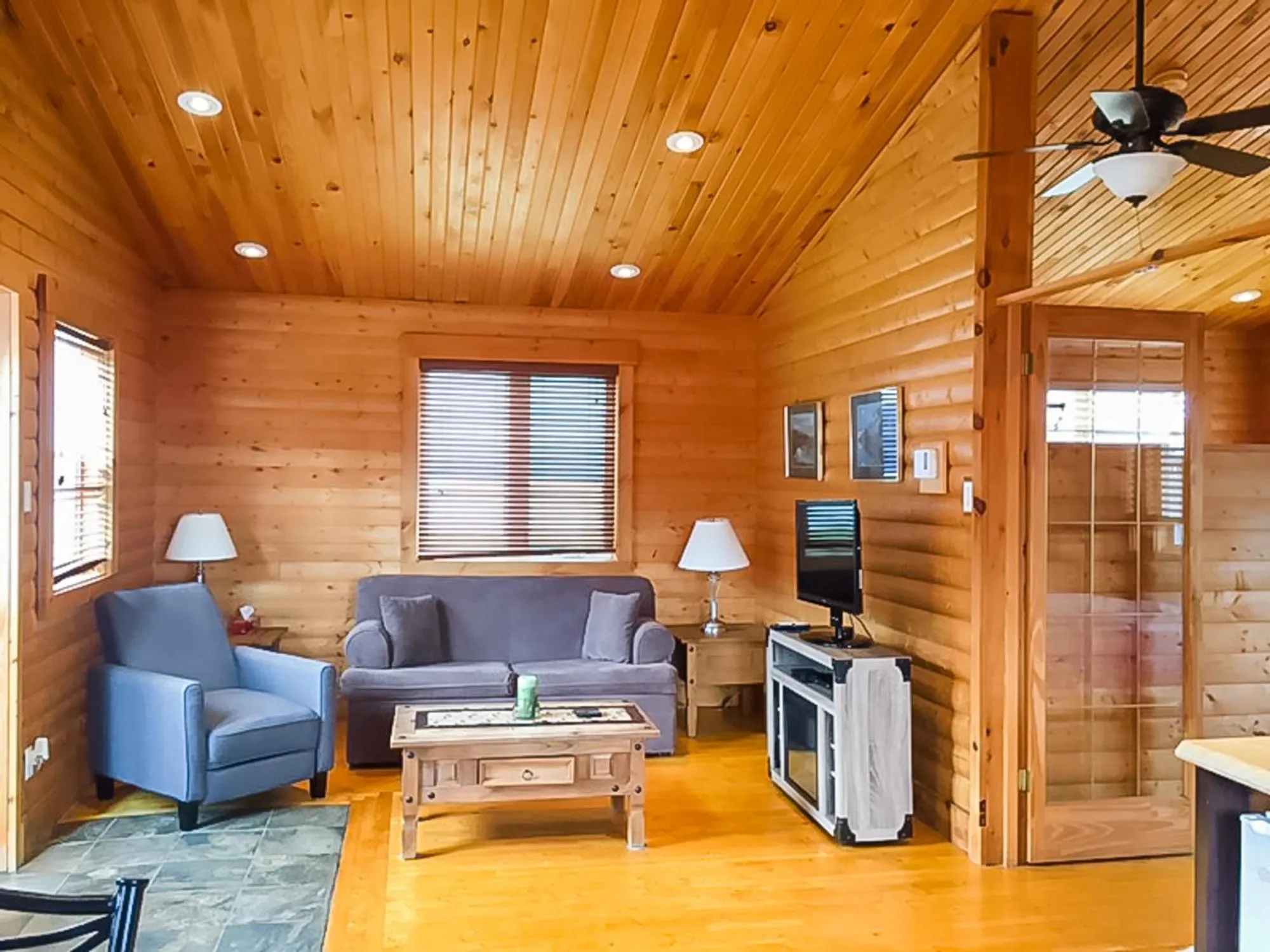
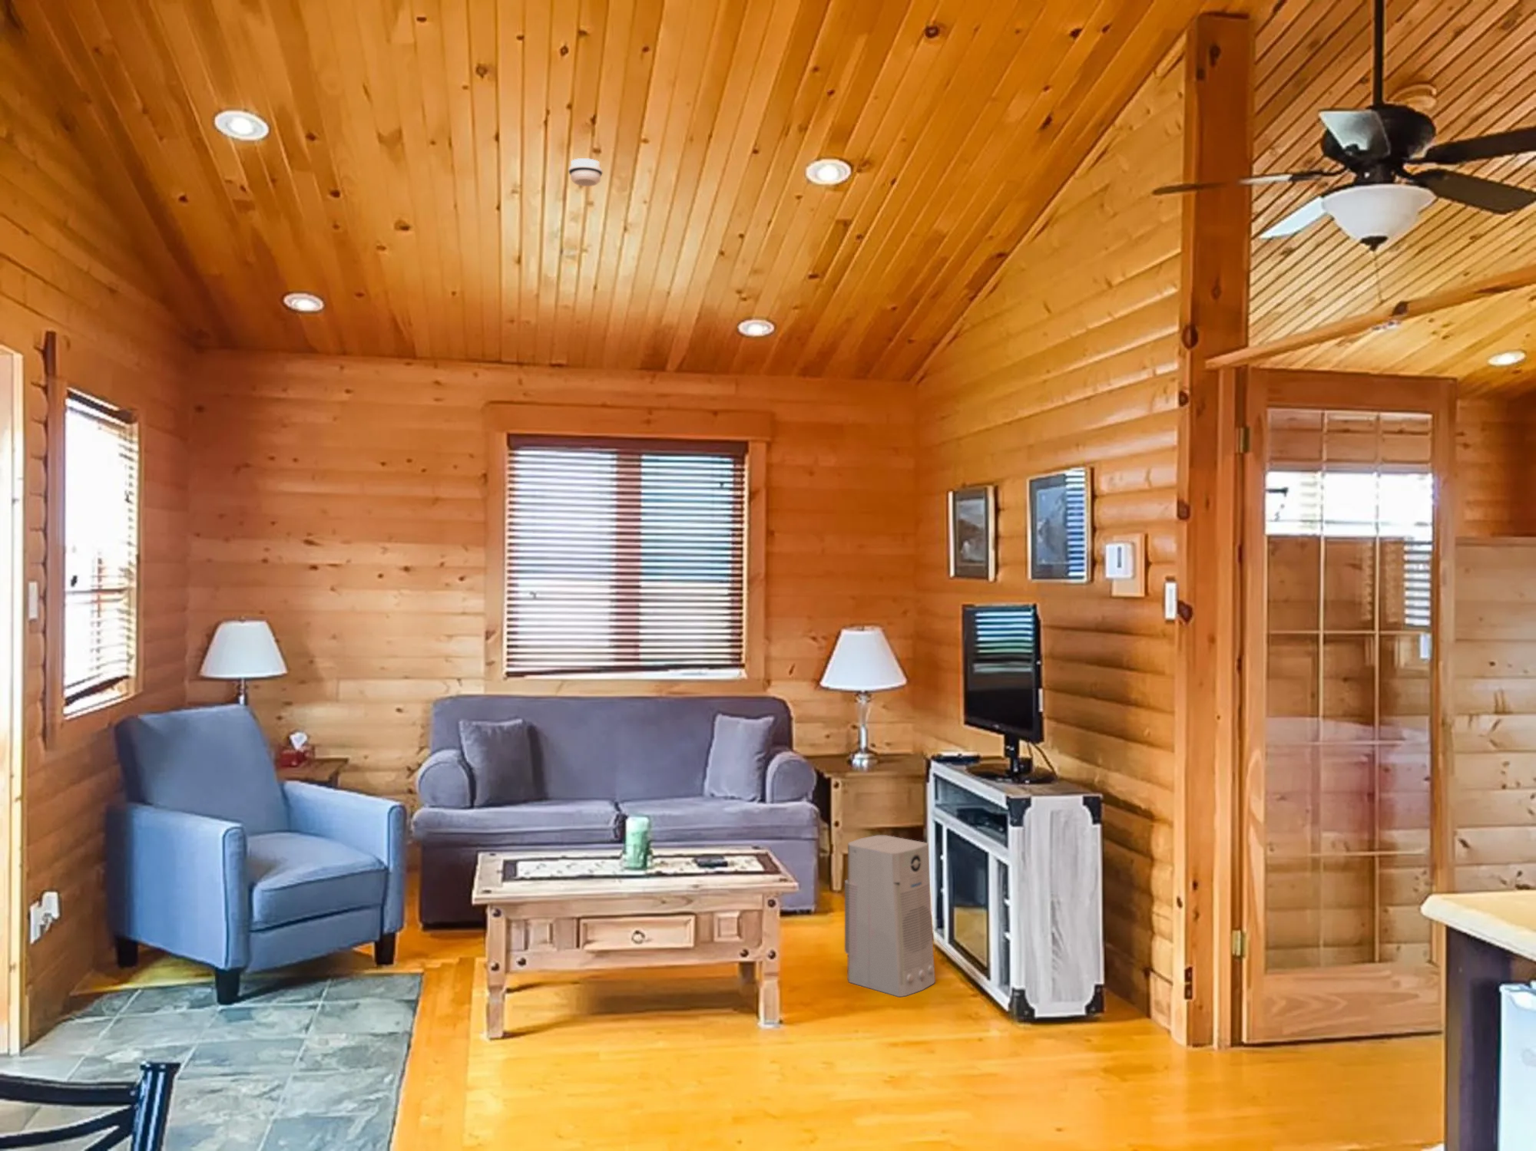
+ smoke detector (585, 173)
+ air purifier (889, 913)
